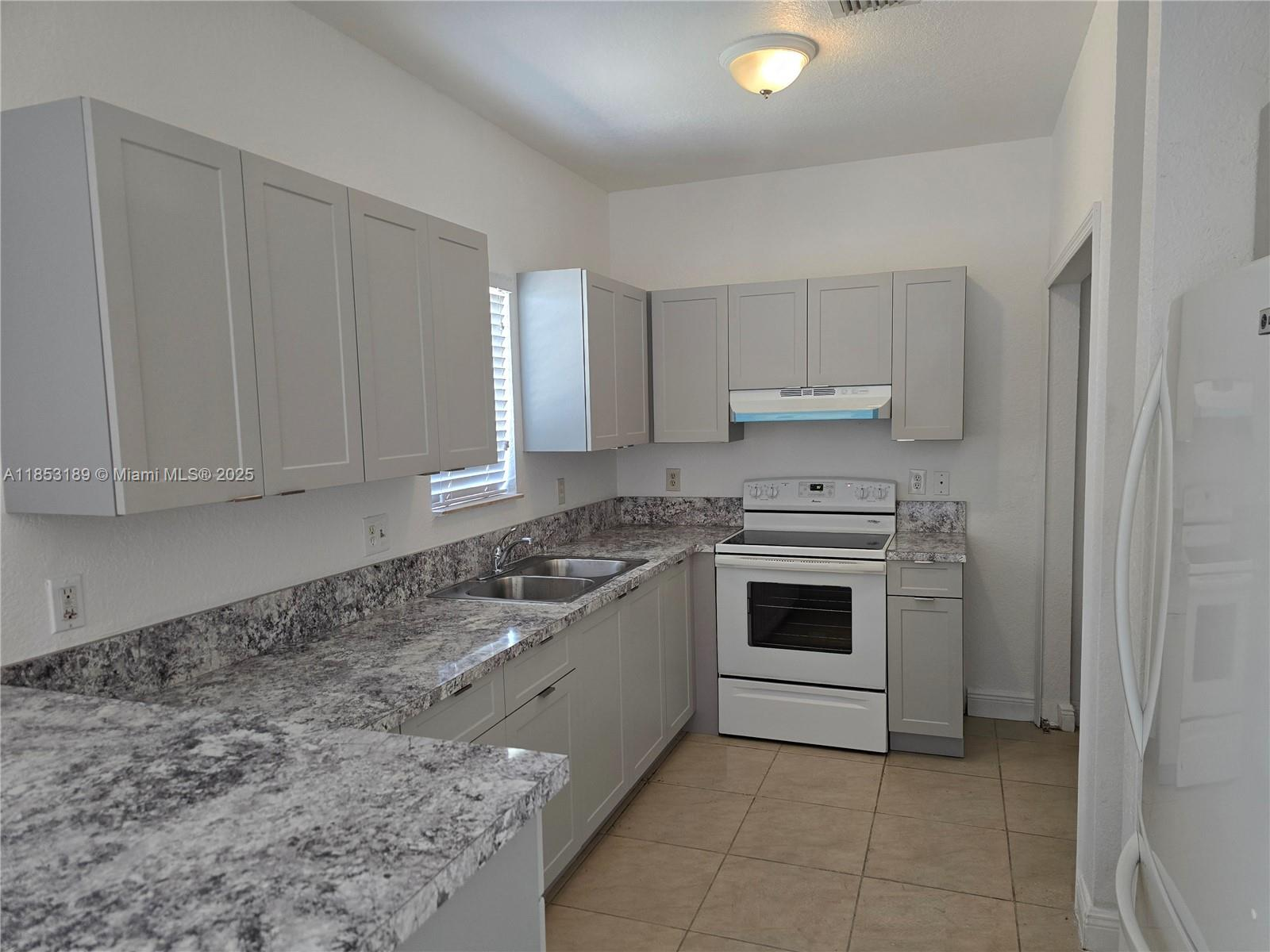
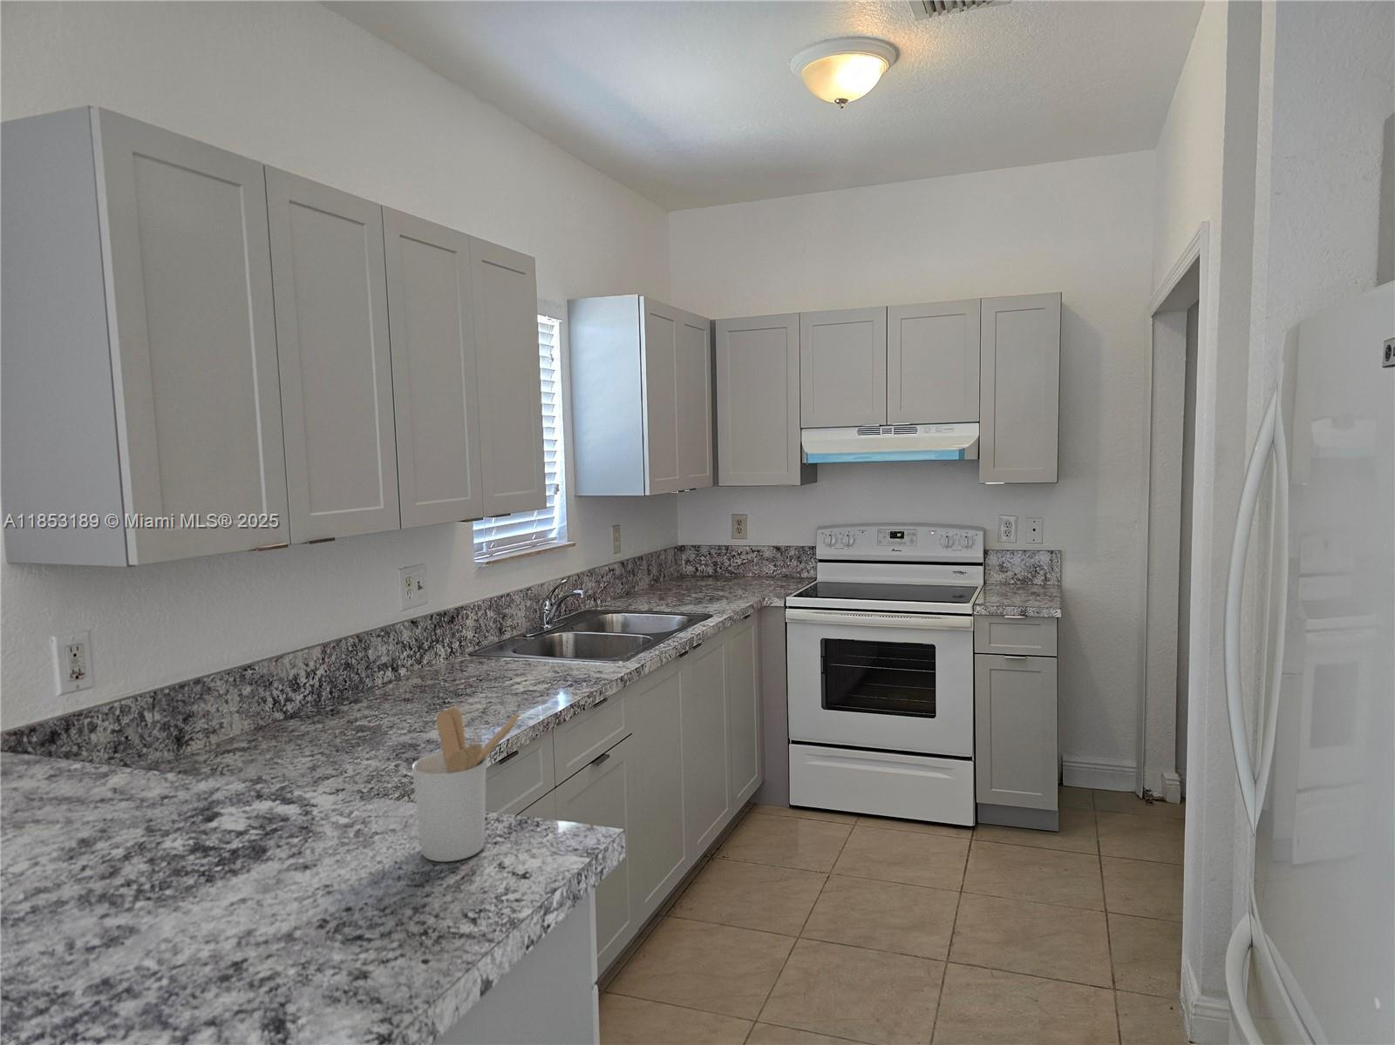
+ utensil holder (470, 782)
